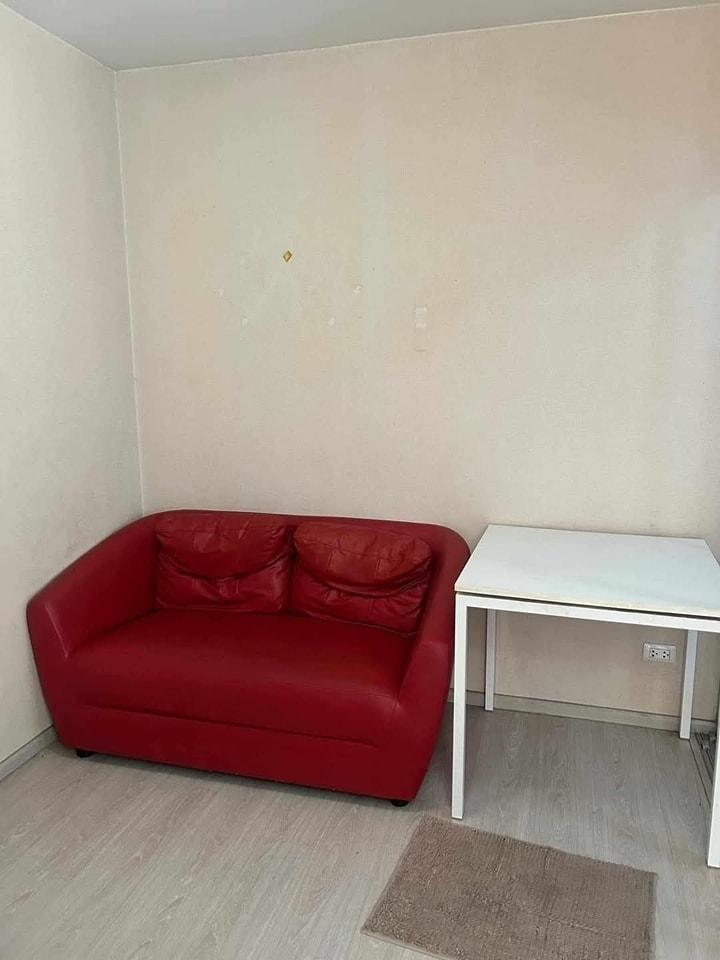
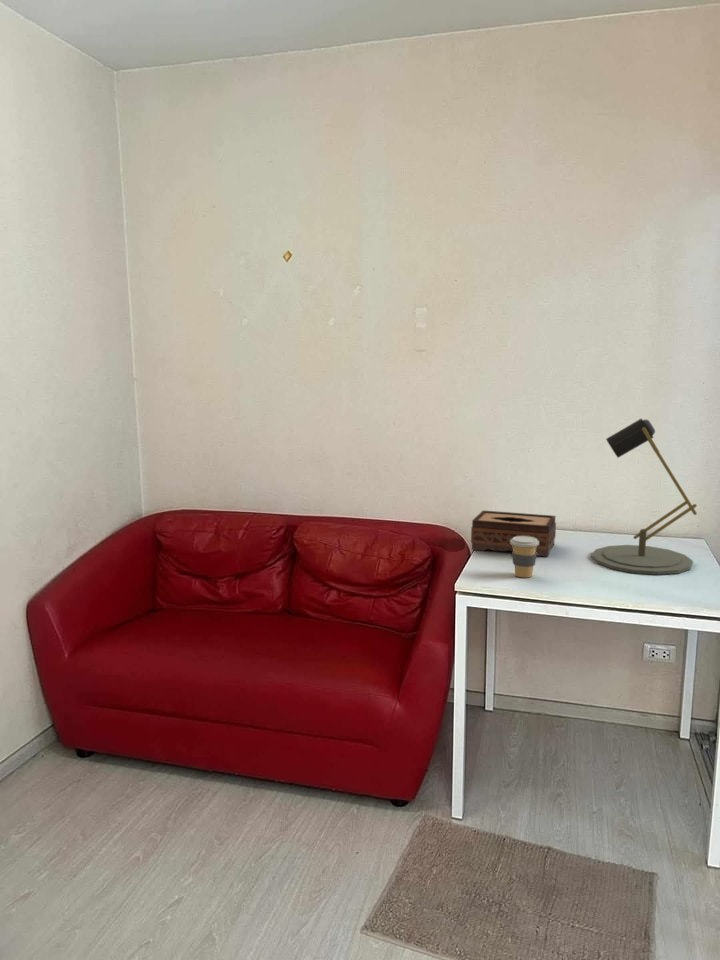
+ tissue box (513, 532)
+ desk lamp (671, 478)
+ coffee cup (524, 557)
